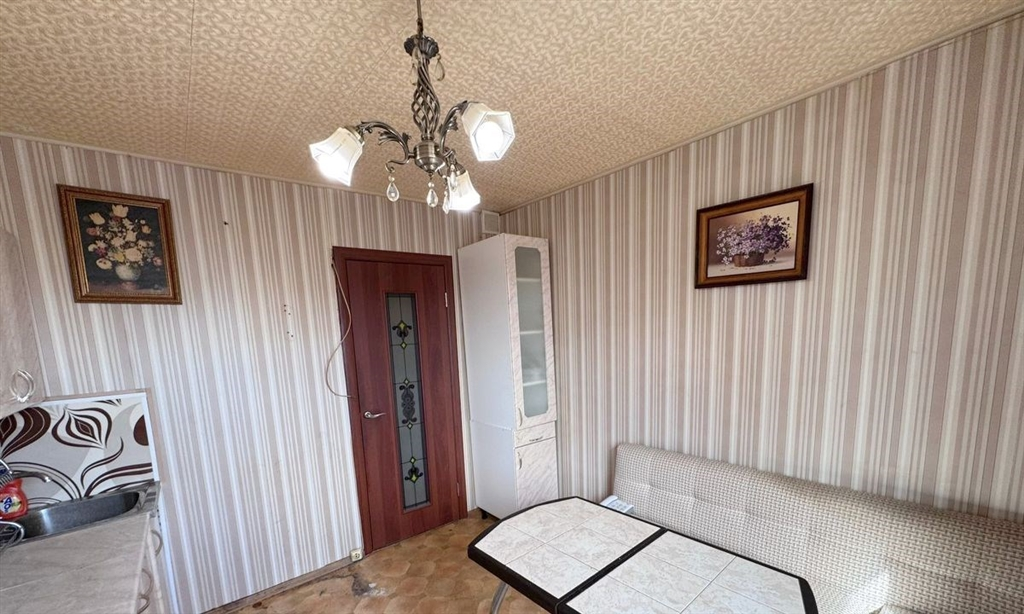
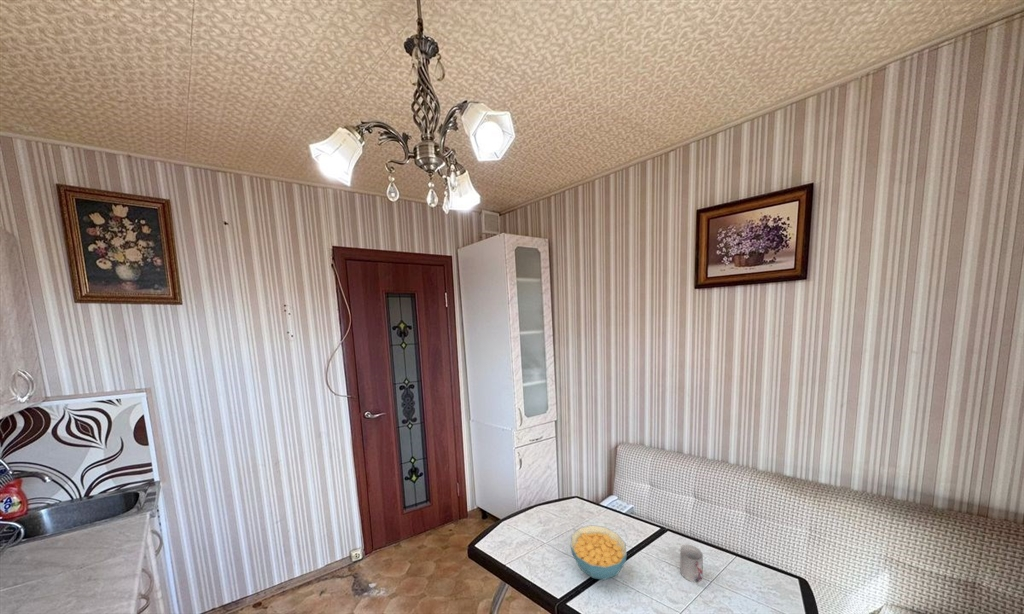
+ cup (693, 566)
+ cereal bowl (598, 557)
